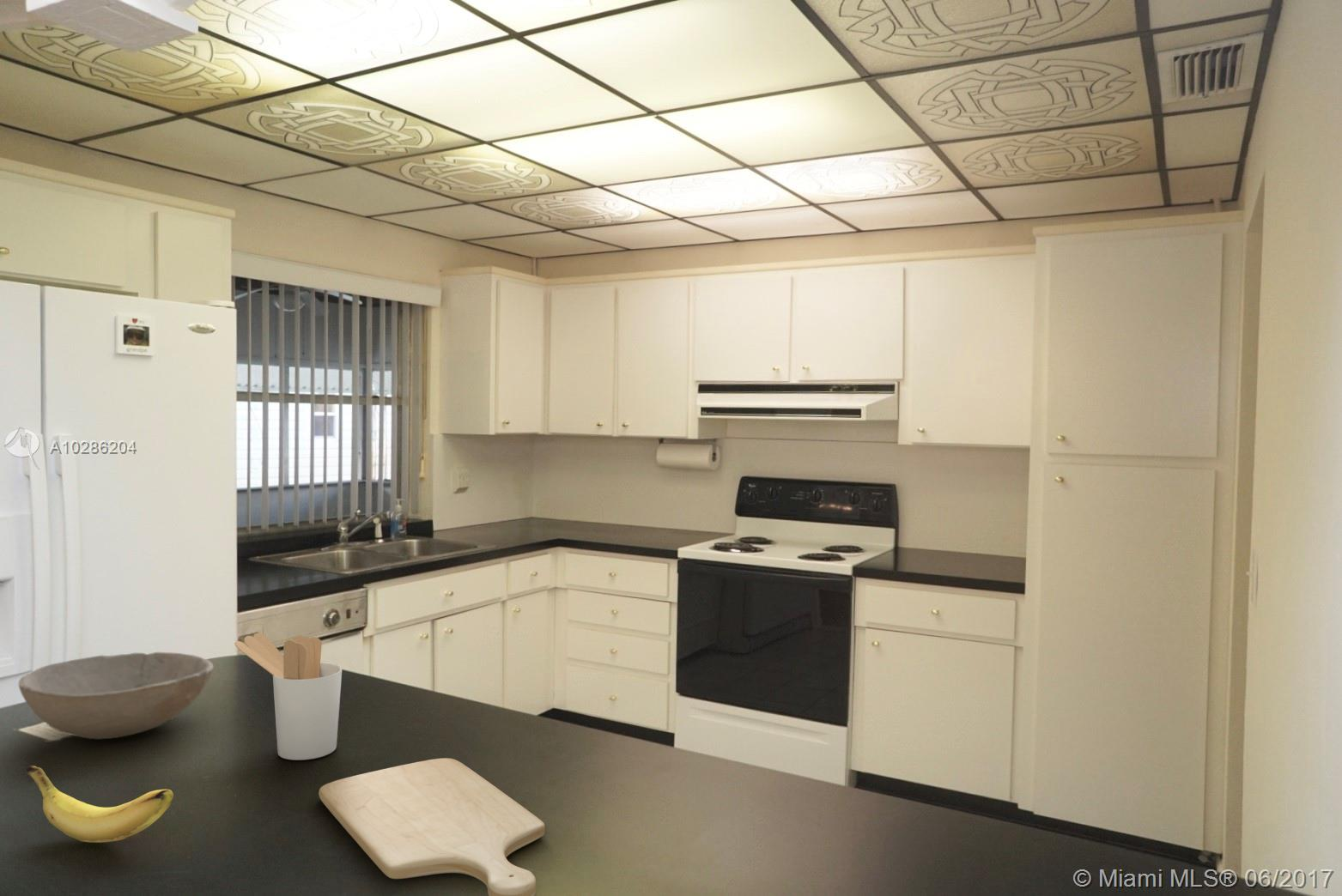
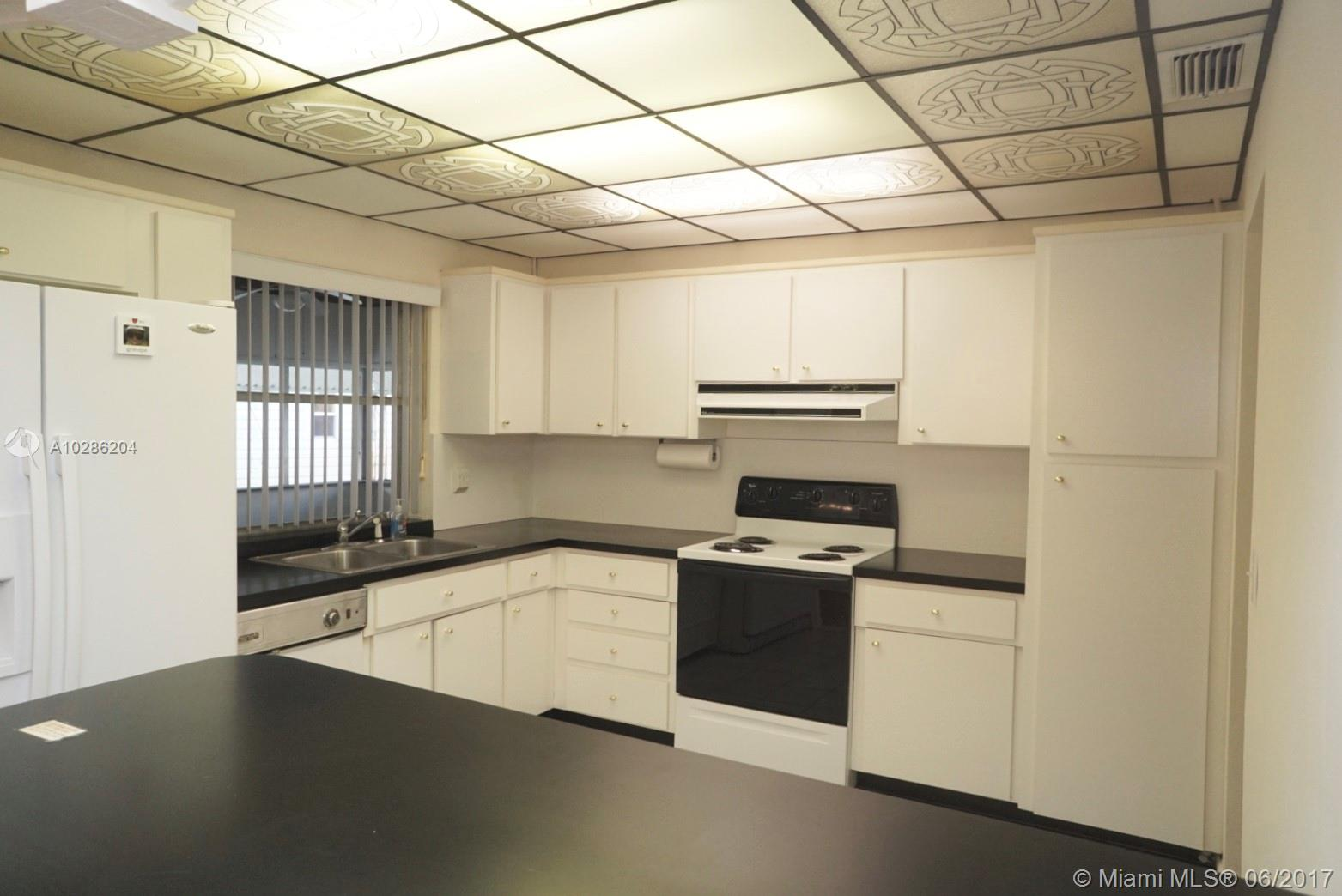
- bowl (119, 699)
- banana (100, 807)
- utensil holder (289, 691)
- chopping board (445, 826)
